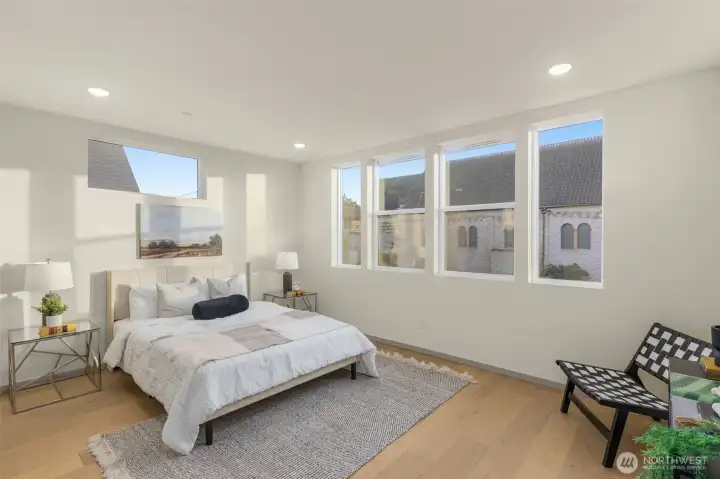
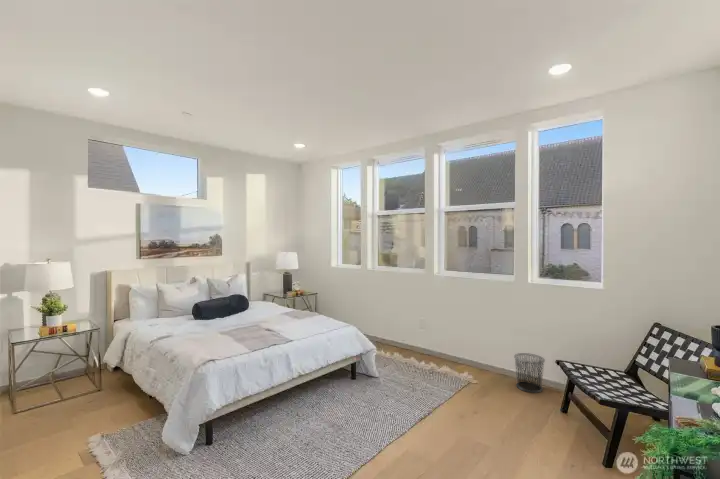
+ waste bin (529, 372)
